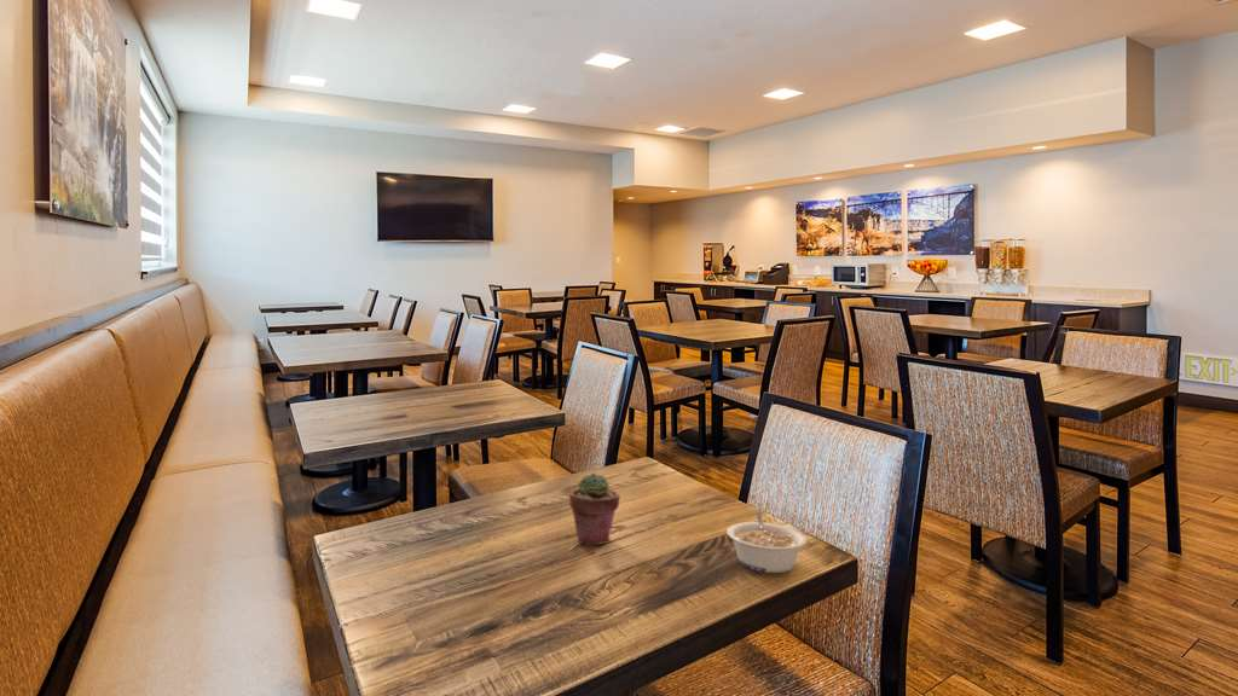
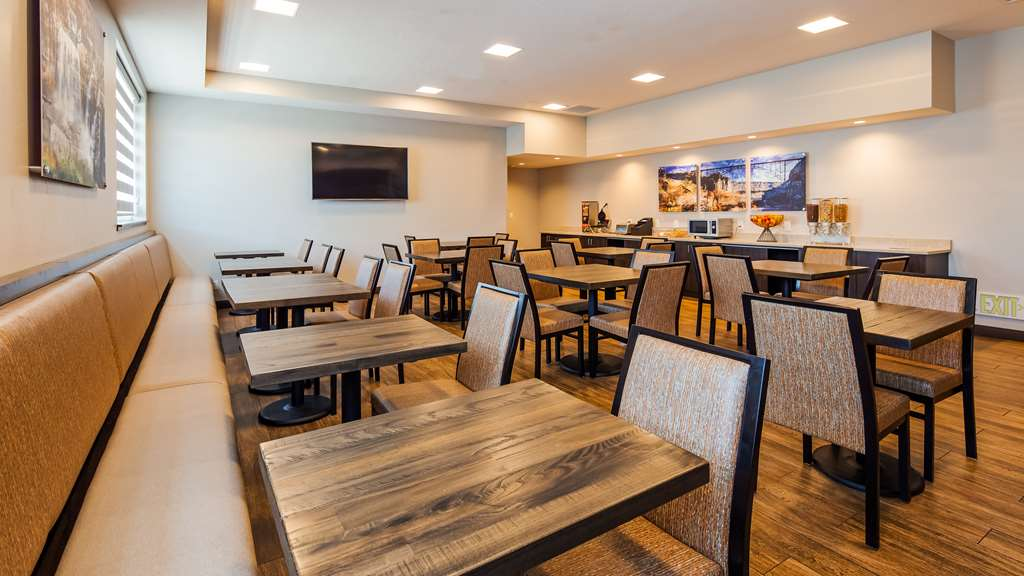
- legume (763, 544)
- potted succulent (594, 506)
